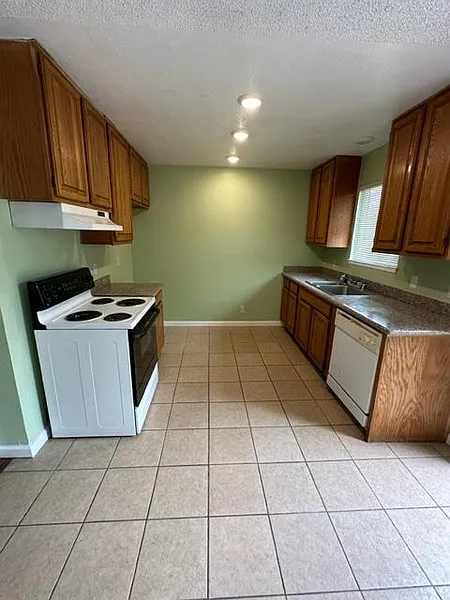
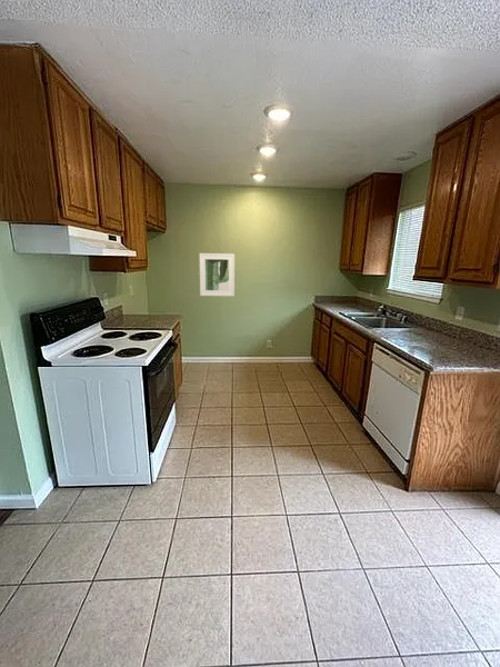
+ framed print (217, 275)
